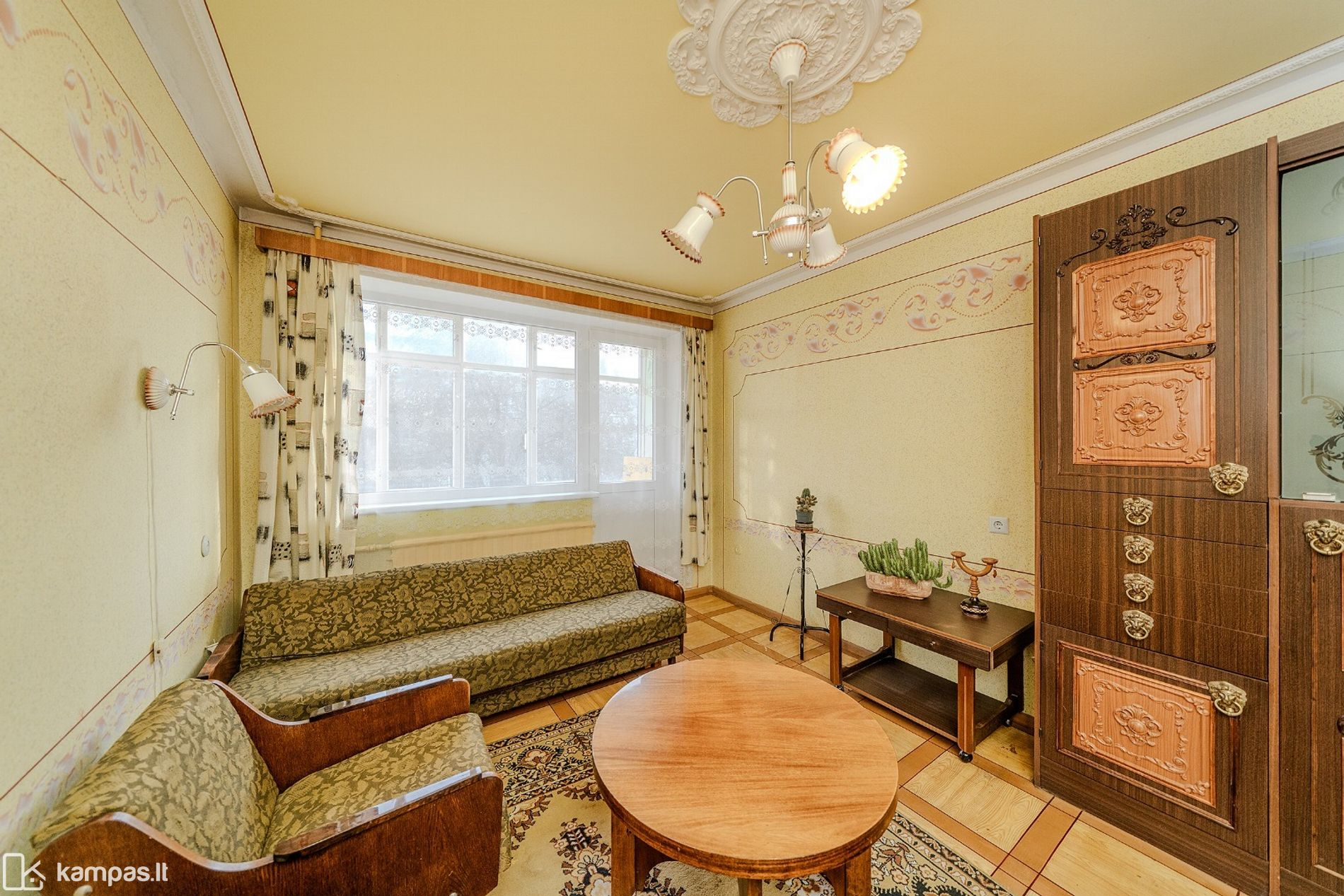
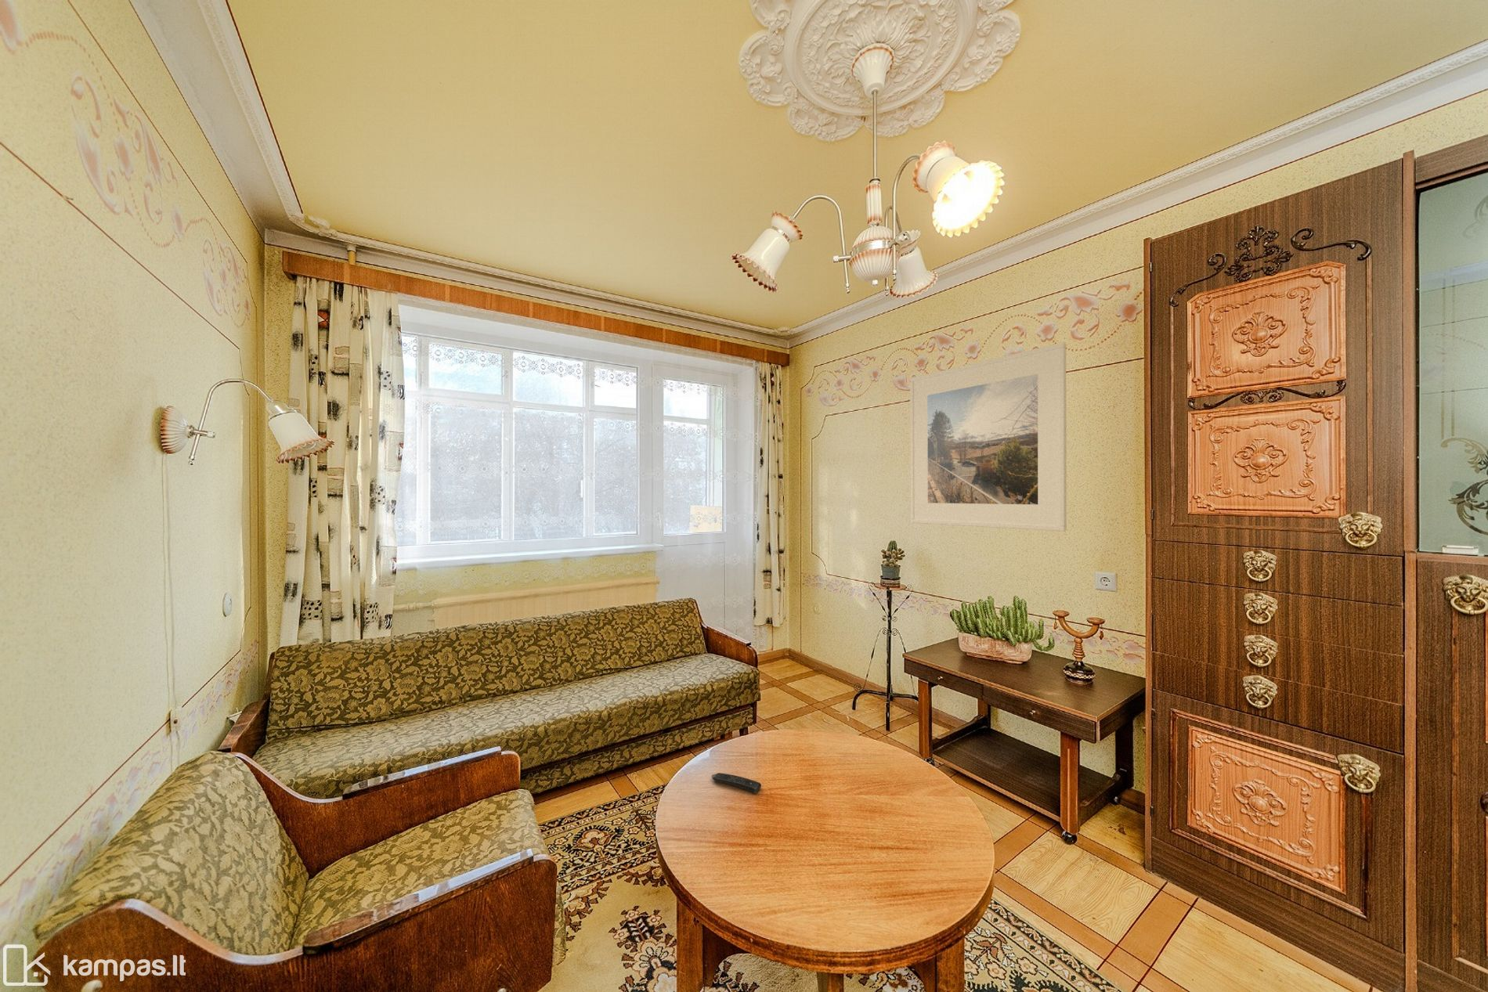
+ remote control (735, 782)
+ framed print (978, 445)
